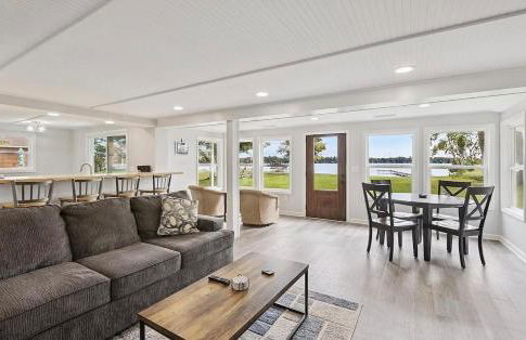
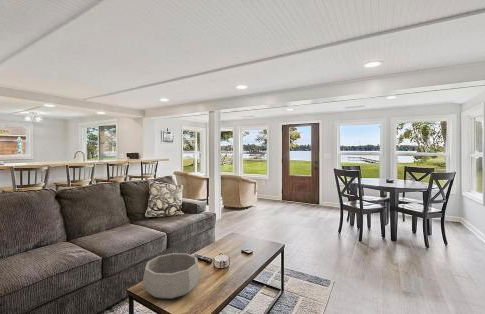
+ decorative bowl (172, 275)
